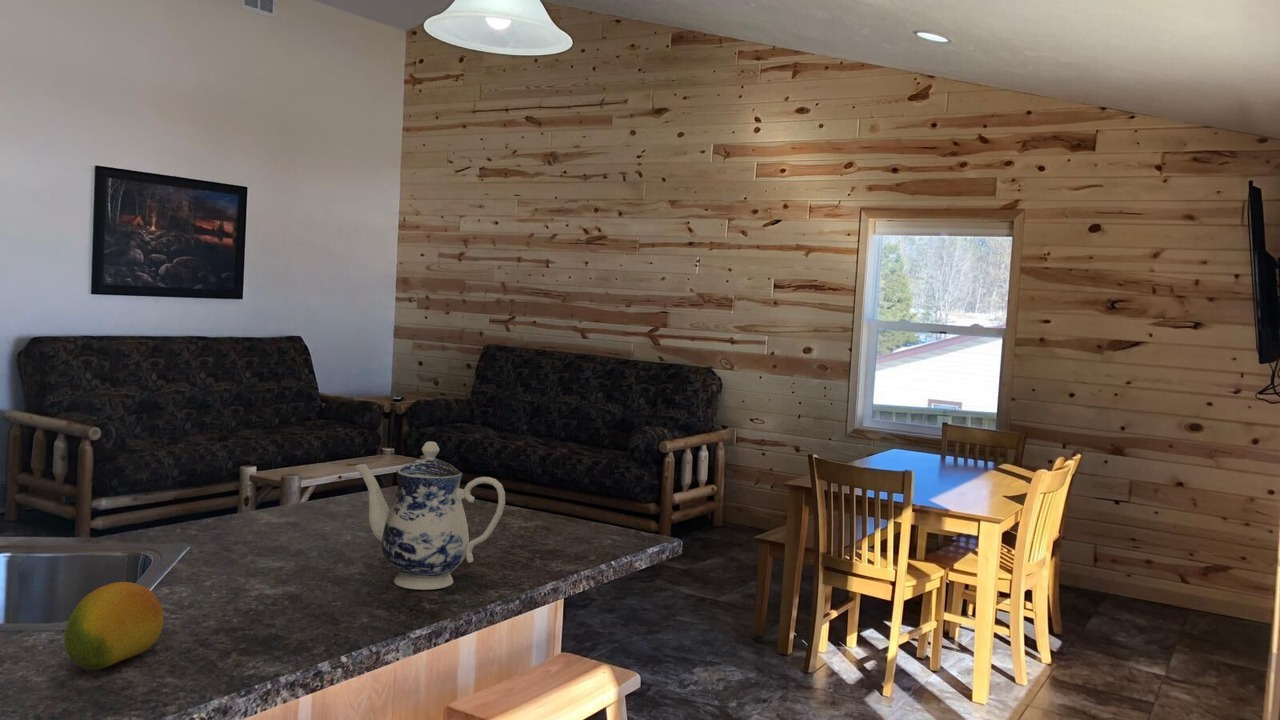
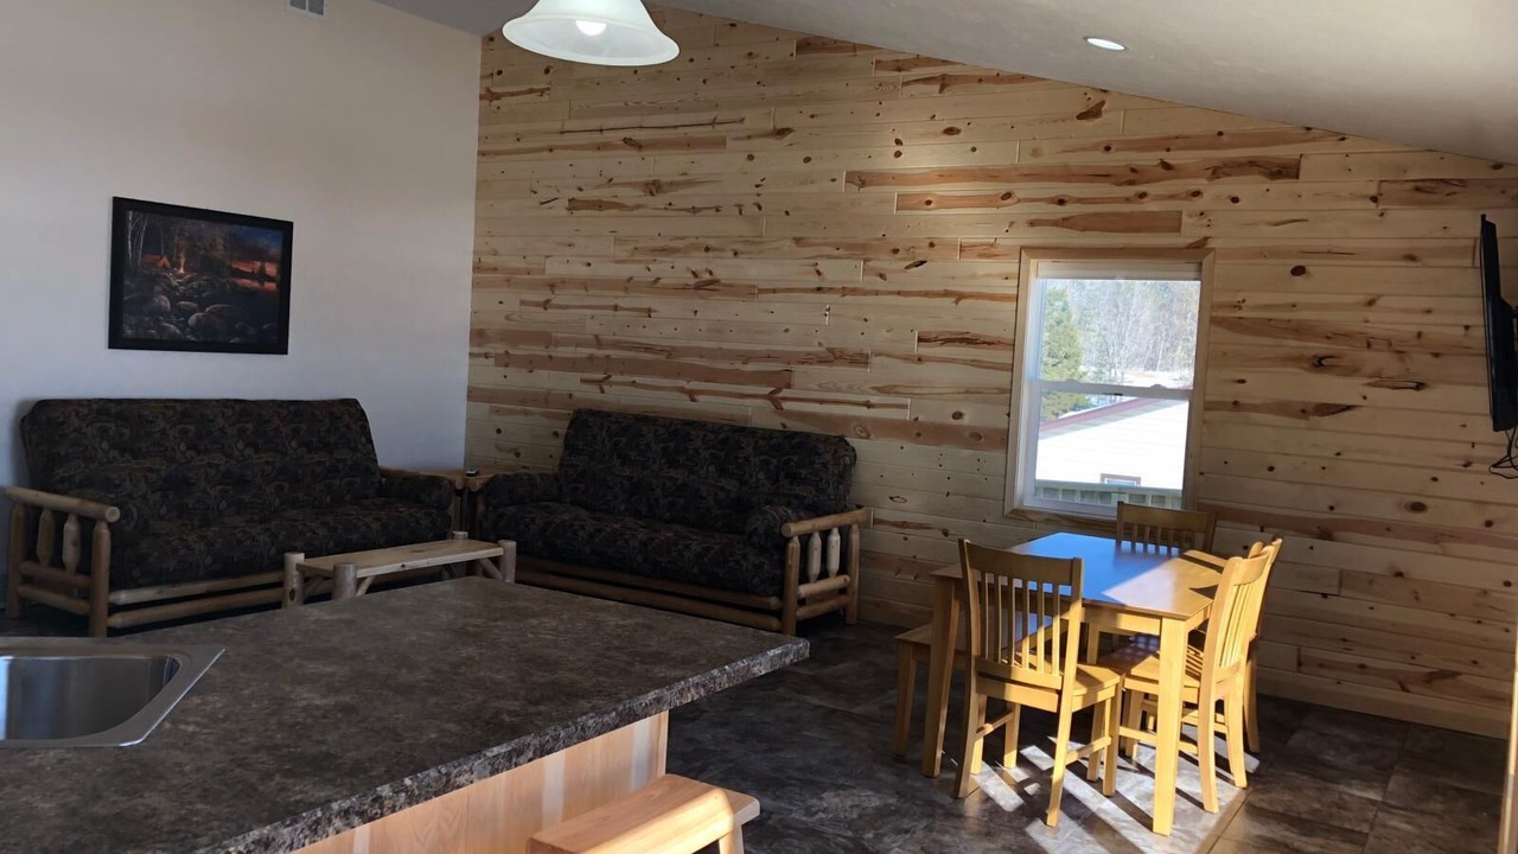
- fruit (110, 624)
- teapot (427, 512)
